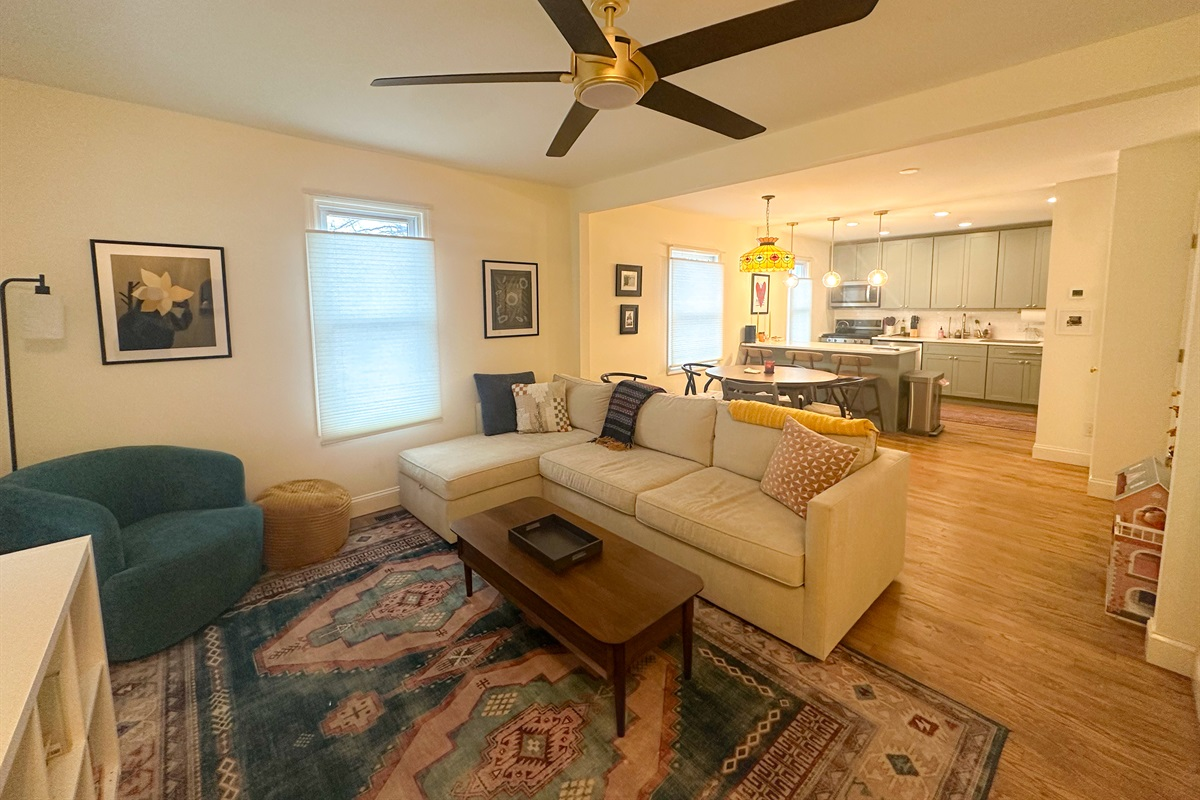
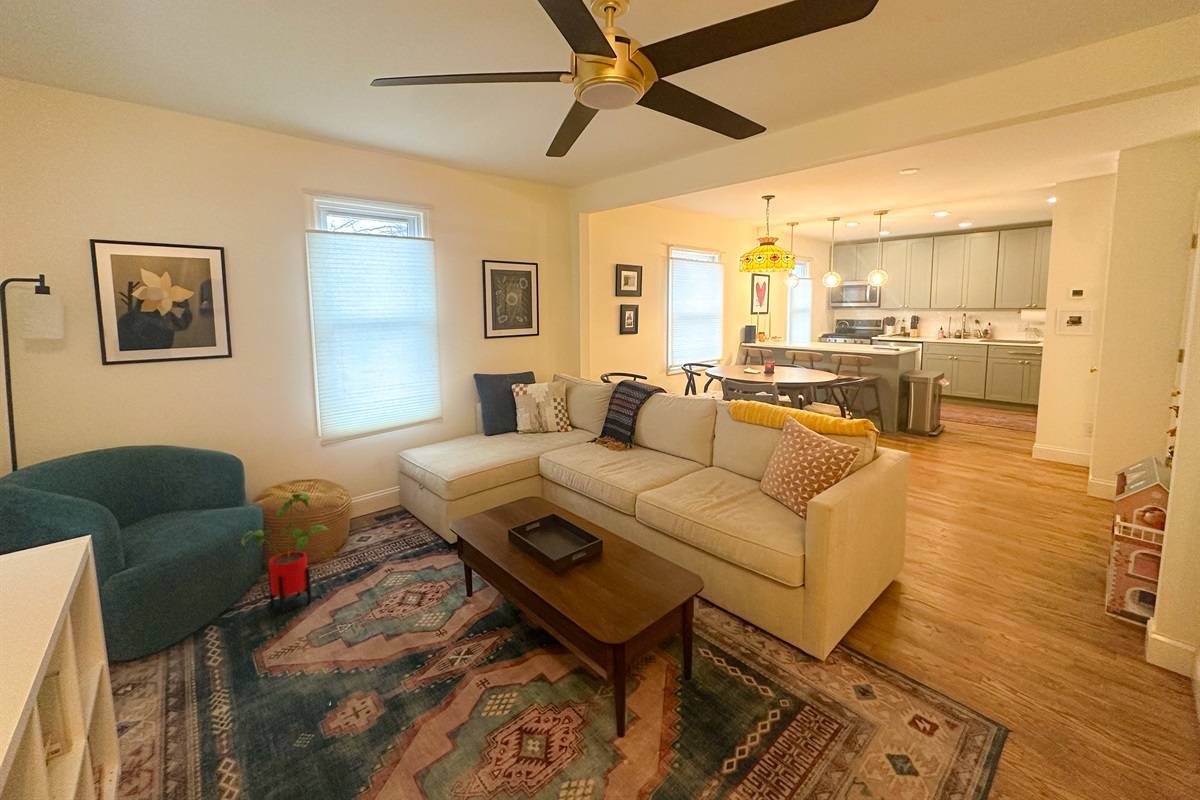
+ house plant (289, 550)
